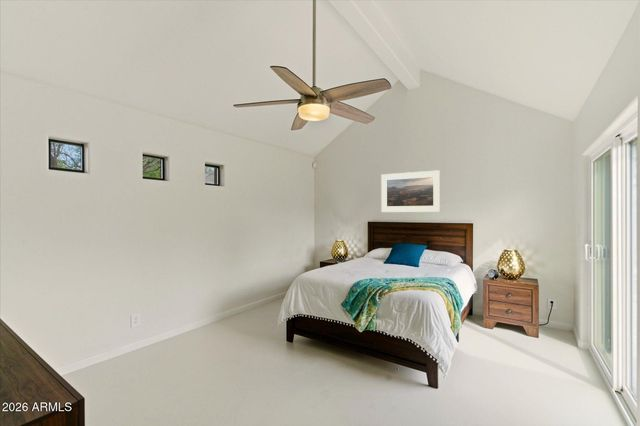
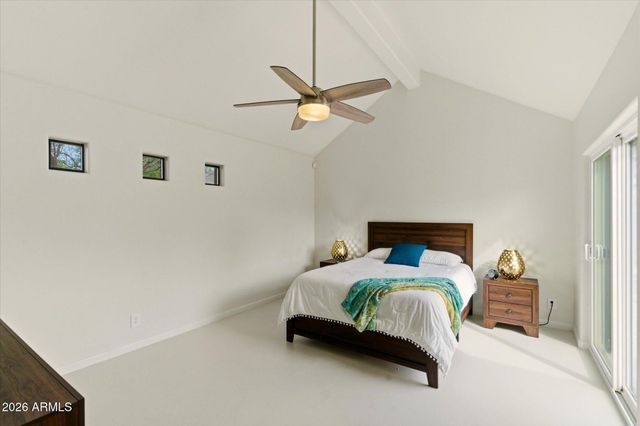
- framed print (409, 192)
